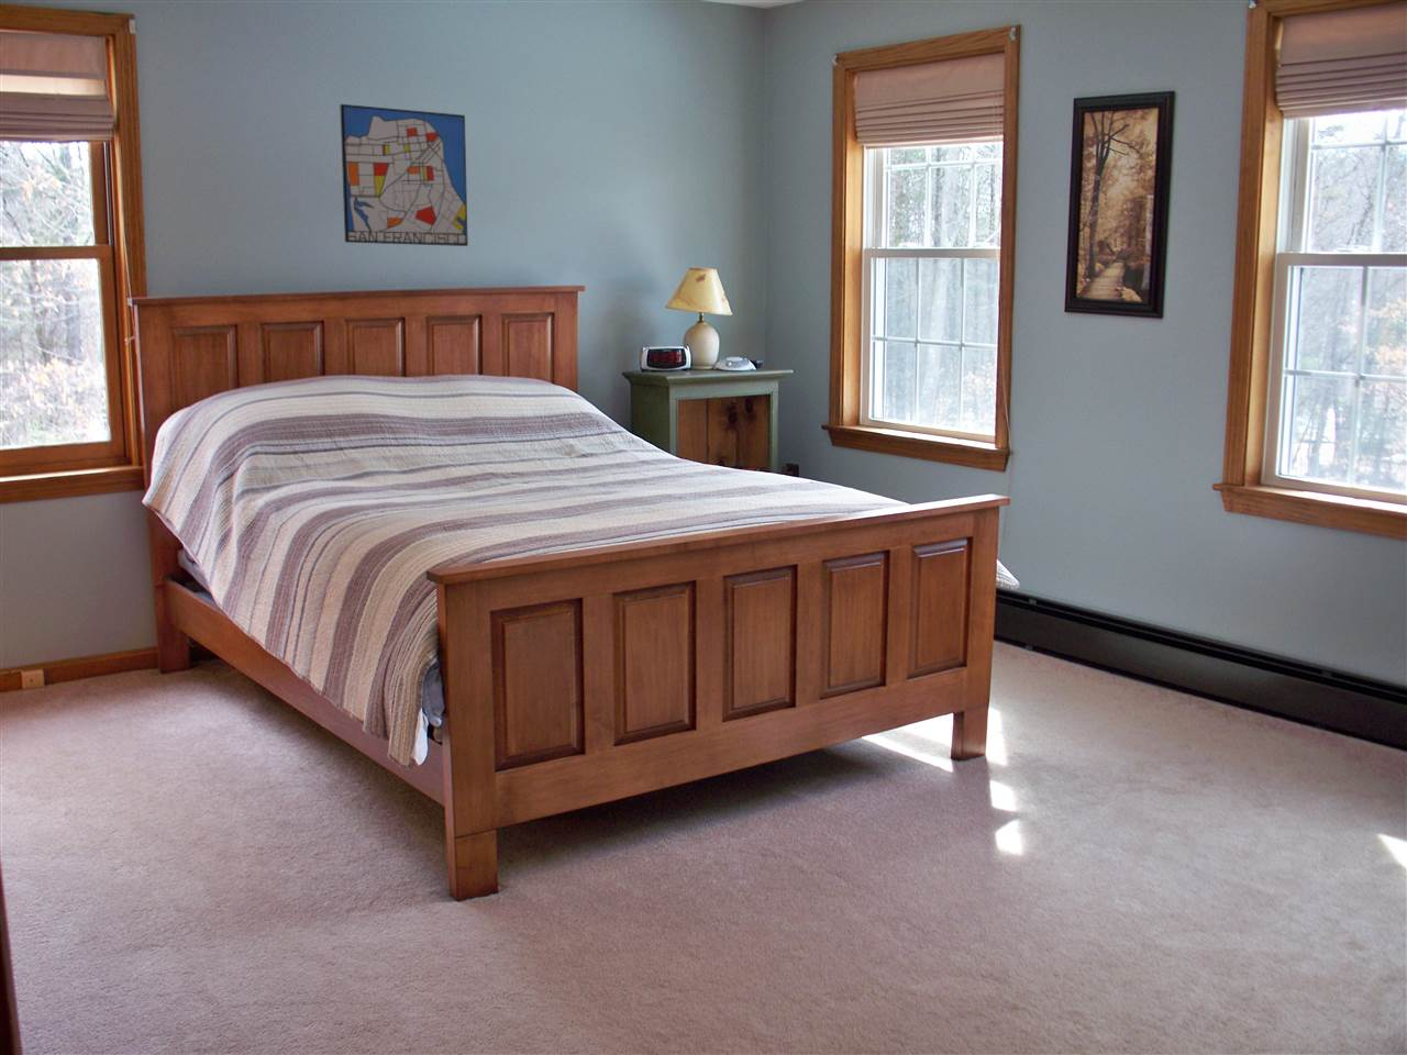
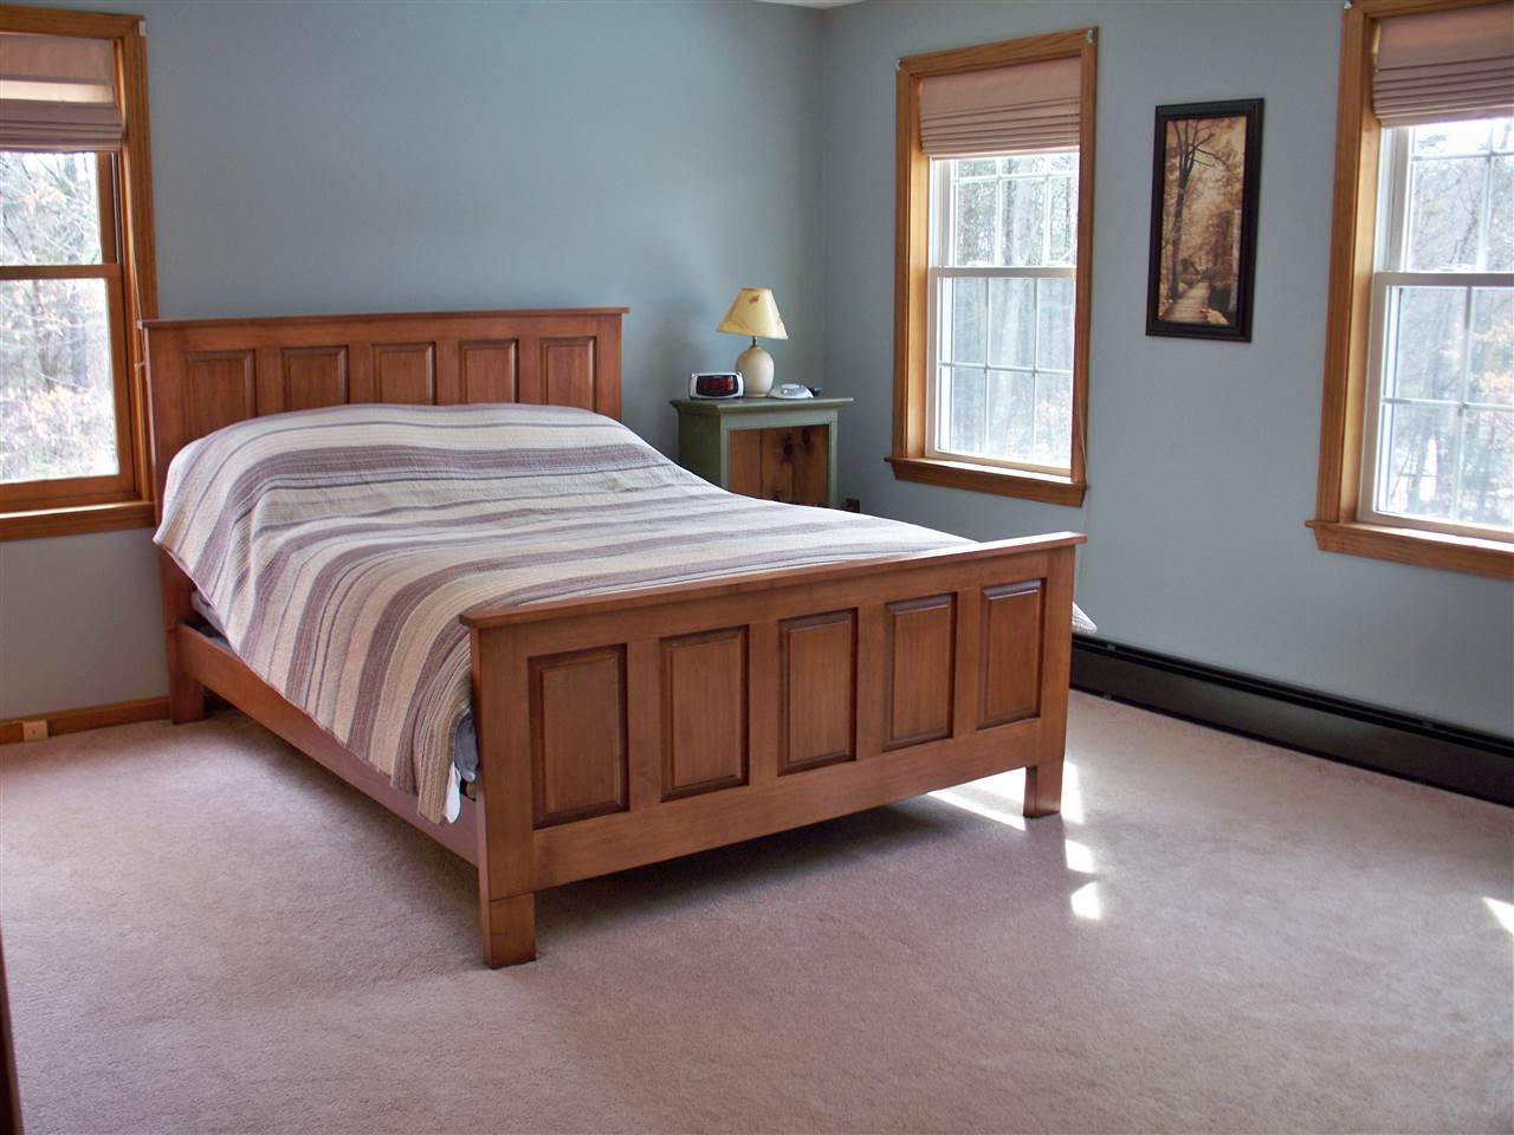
- wall art (405, 177)
